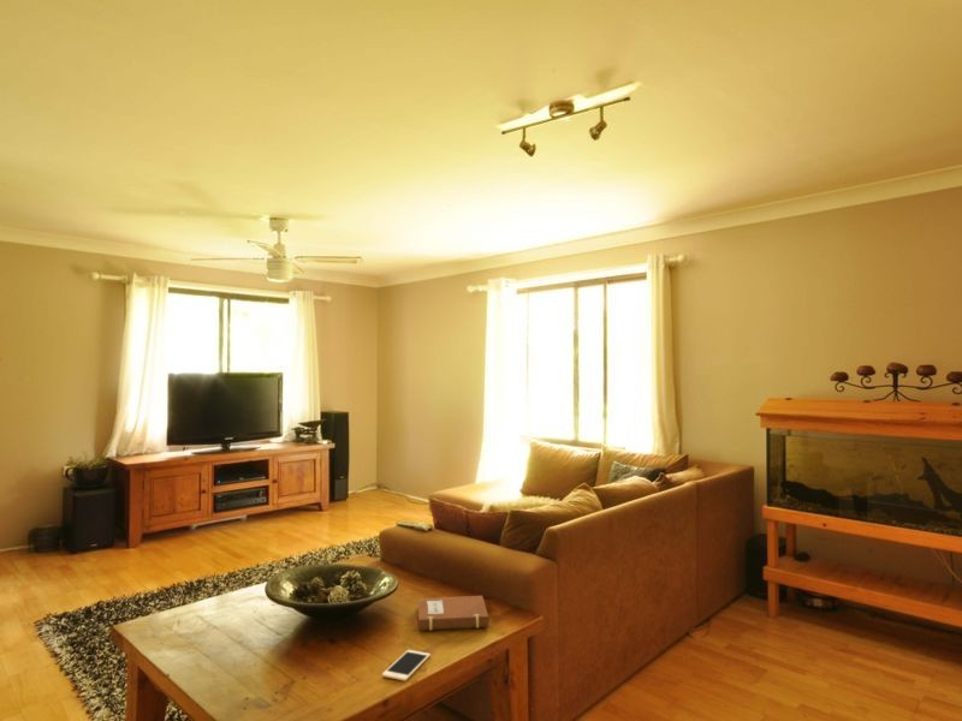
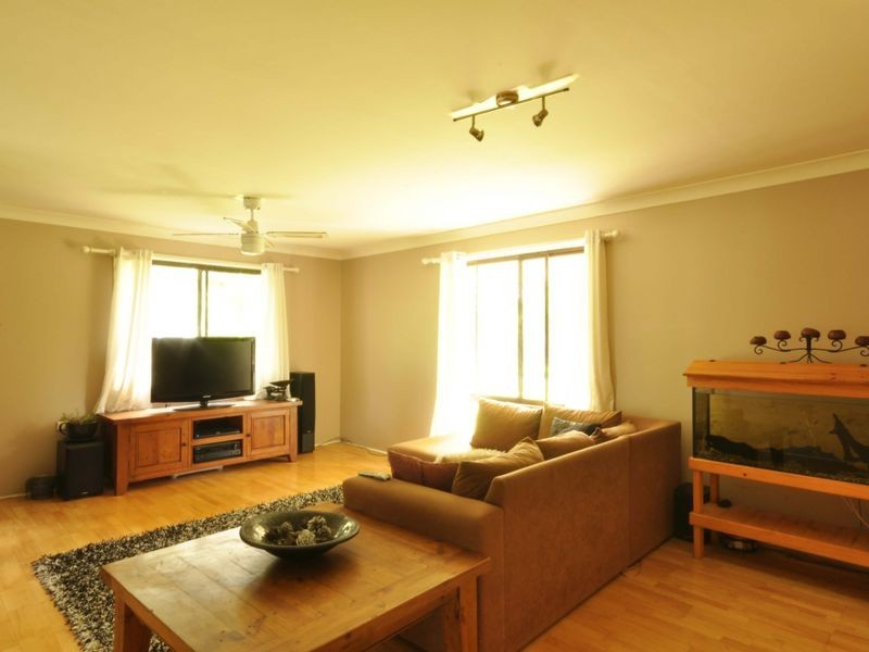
- notebook (450, 613)
- cell phone (406, 665)
